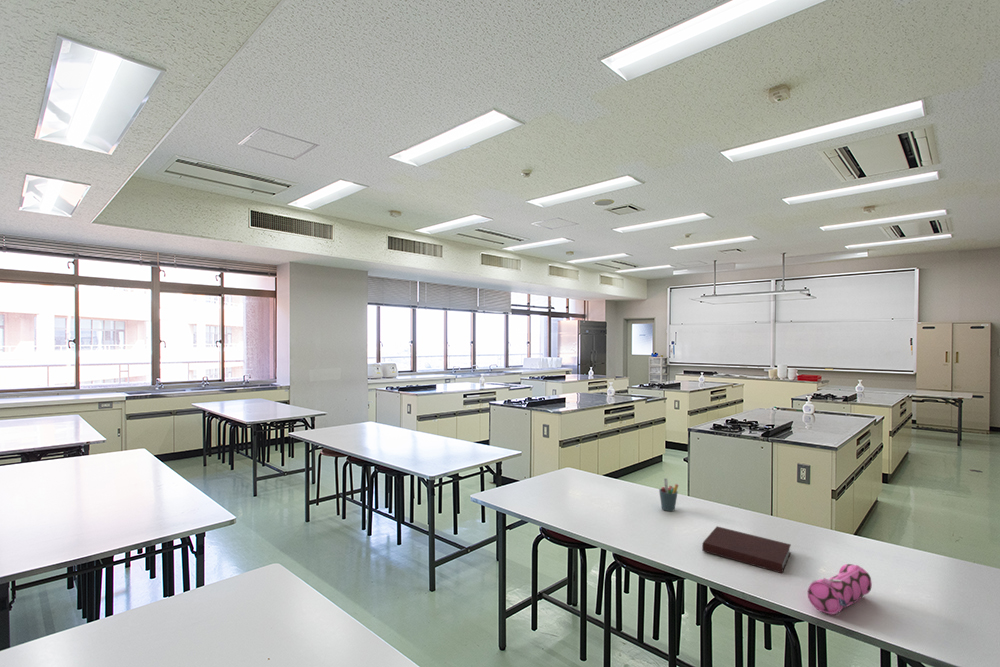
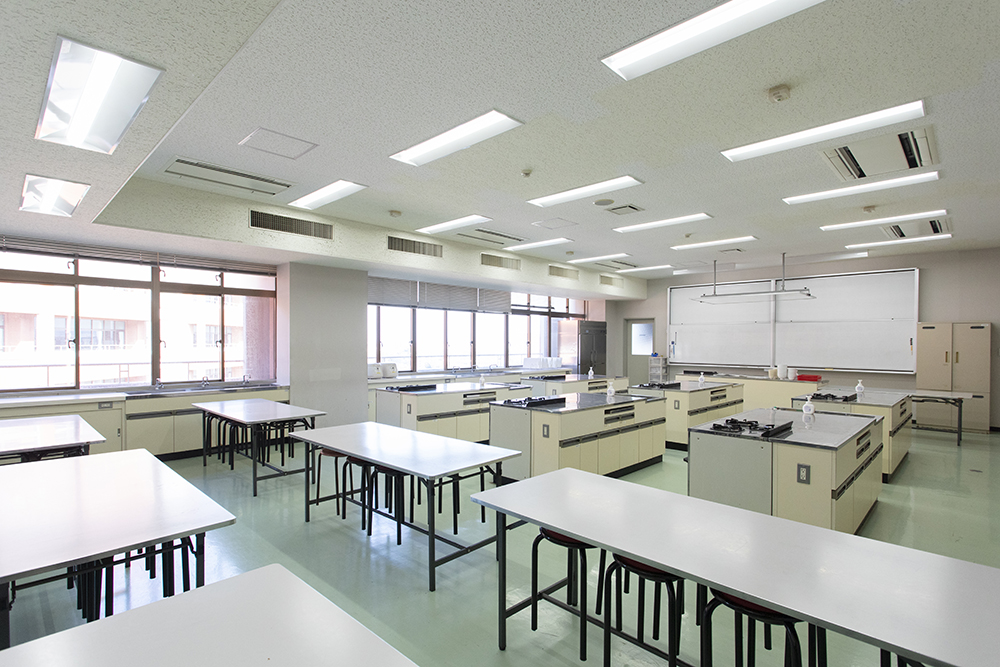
- notebook (746, 547)
- pencil case (841, 586)
- pen holder (668, 495)
